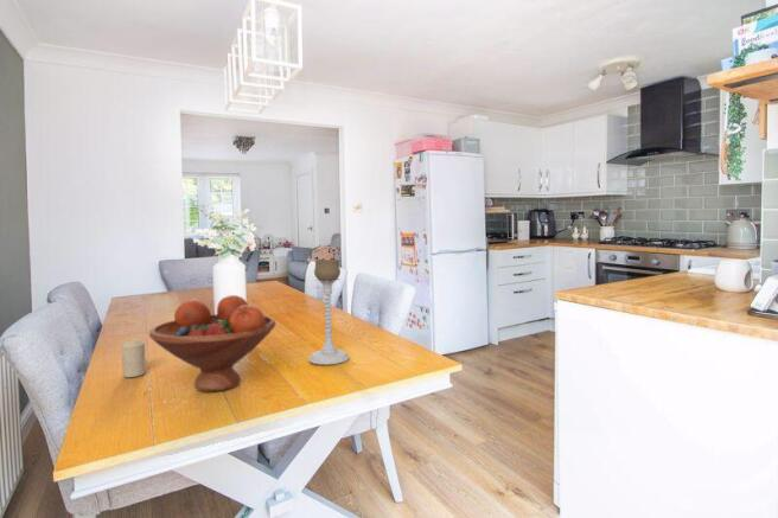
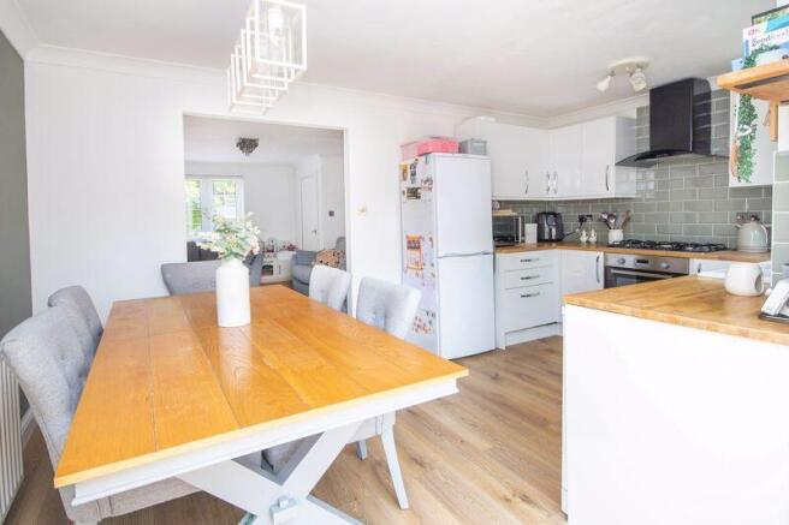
- candle holder (327, 309)
- fruit bowl (216, 343)
- candle (133, 357)
